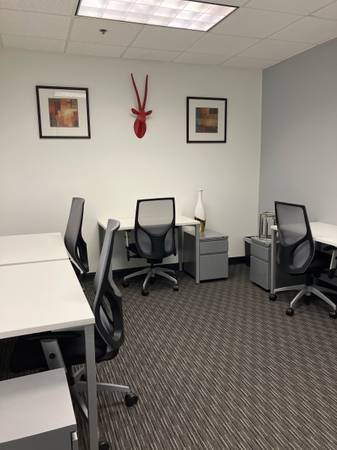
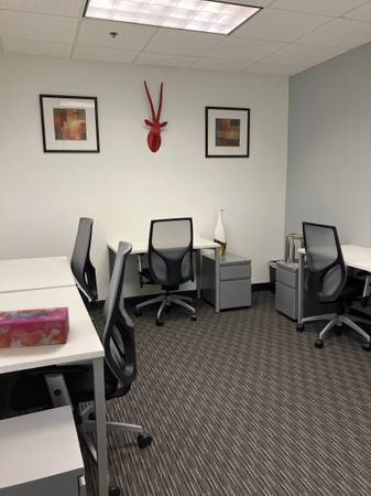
+ tissue box (30, 326)
